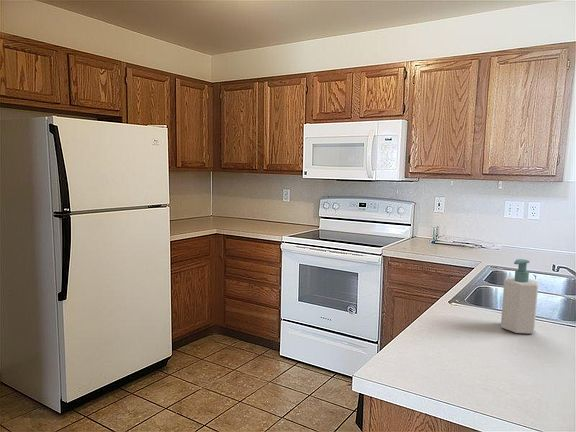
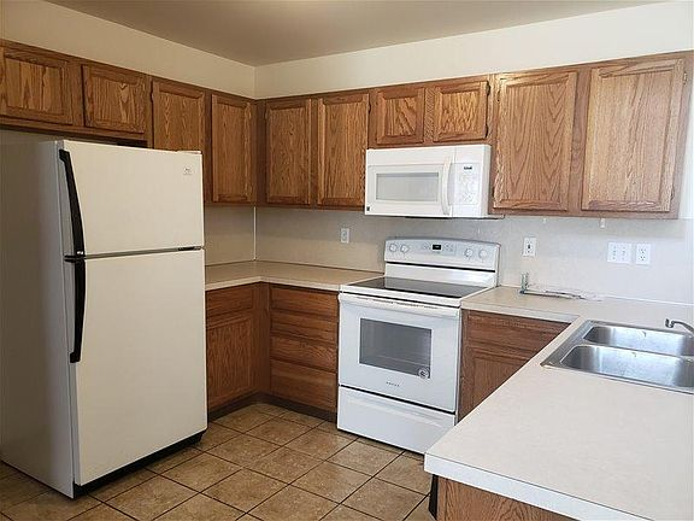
- soap bottle (520, 294)
